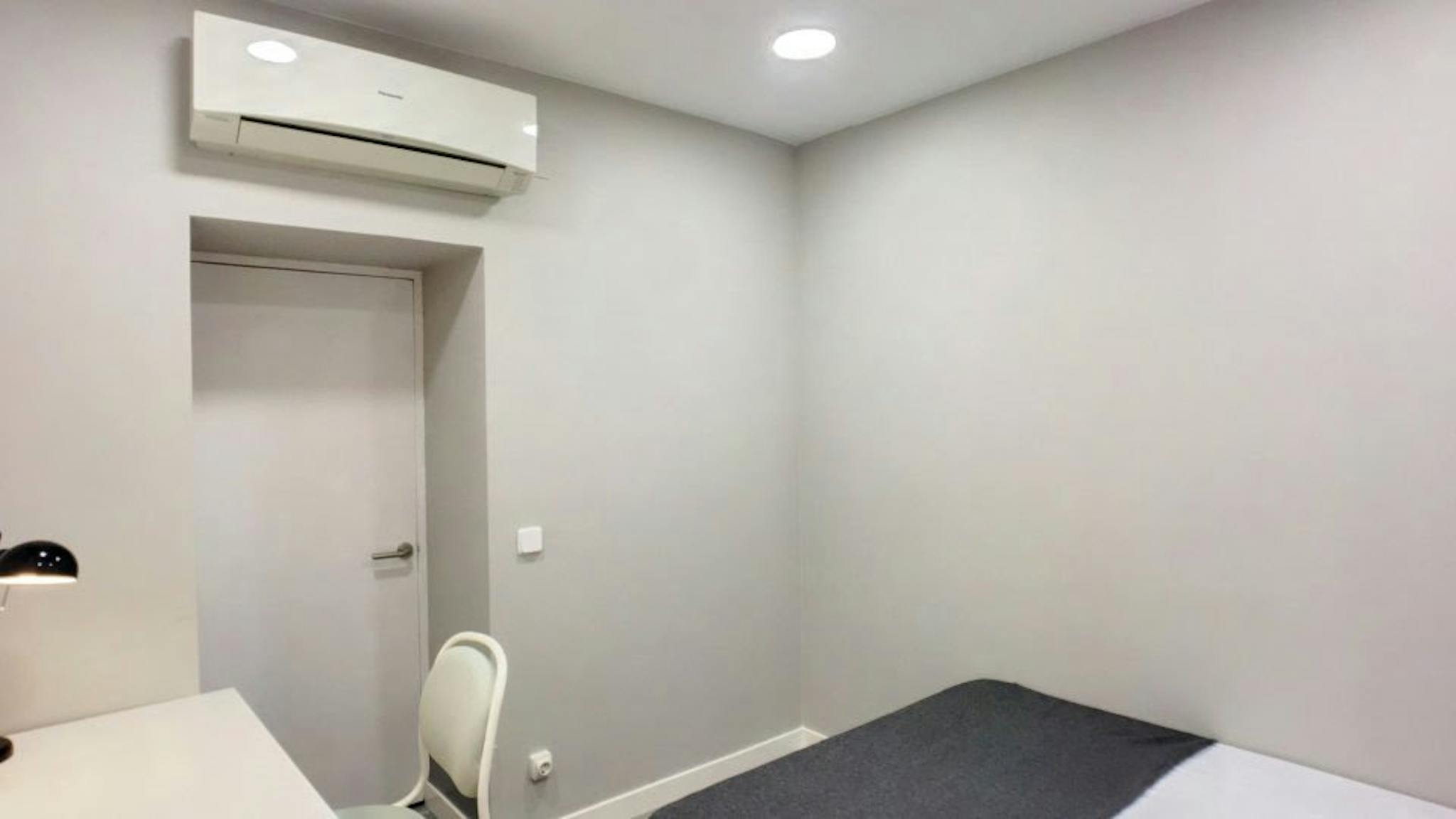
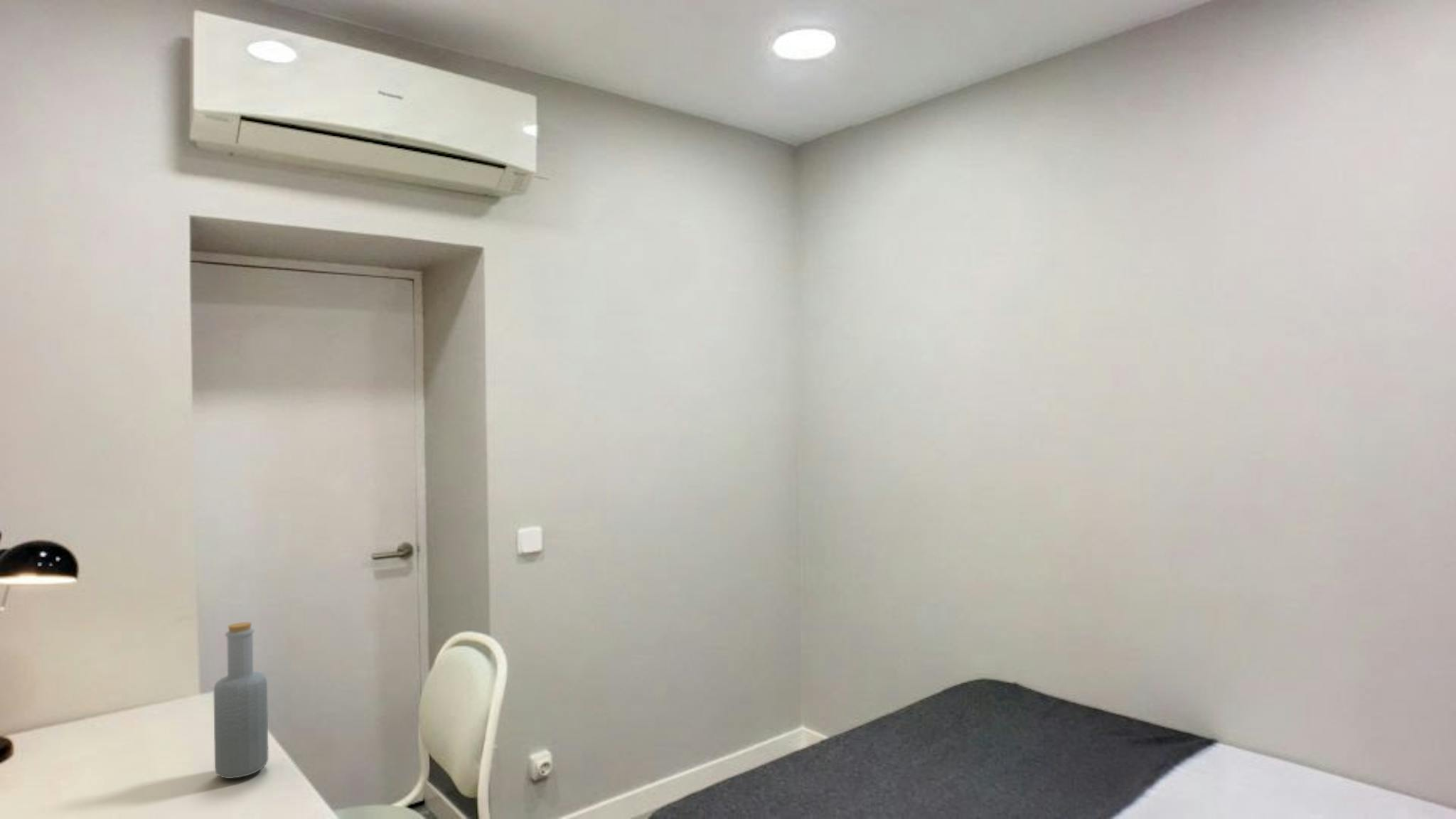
+ bottle (240, 698)
